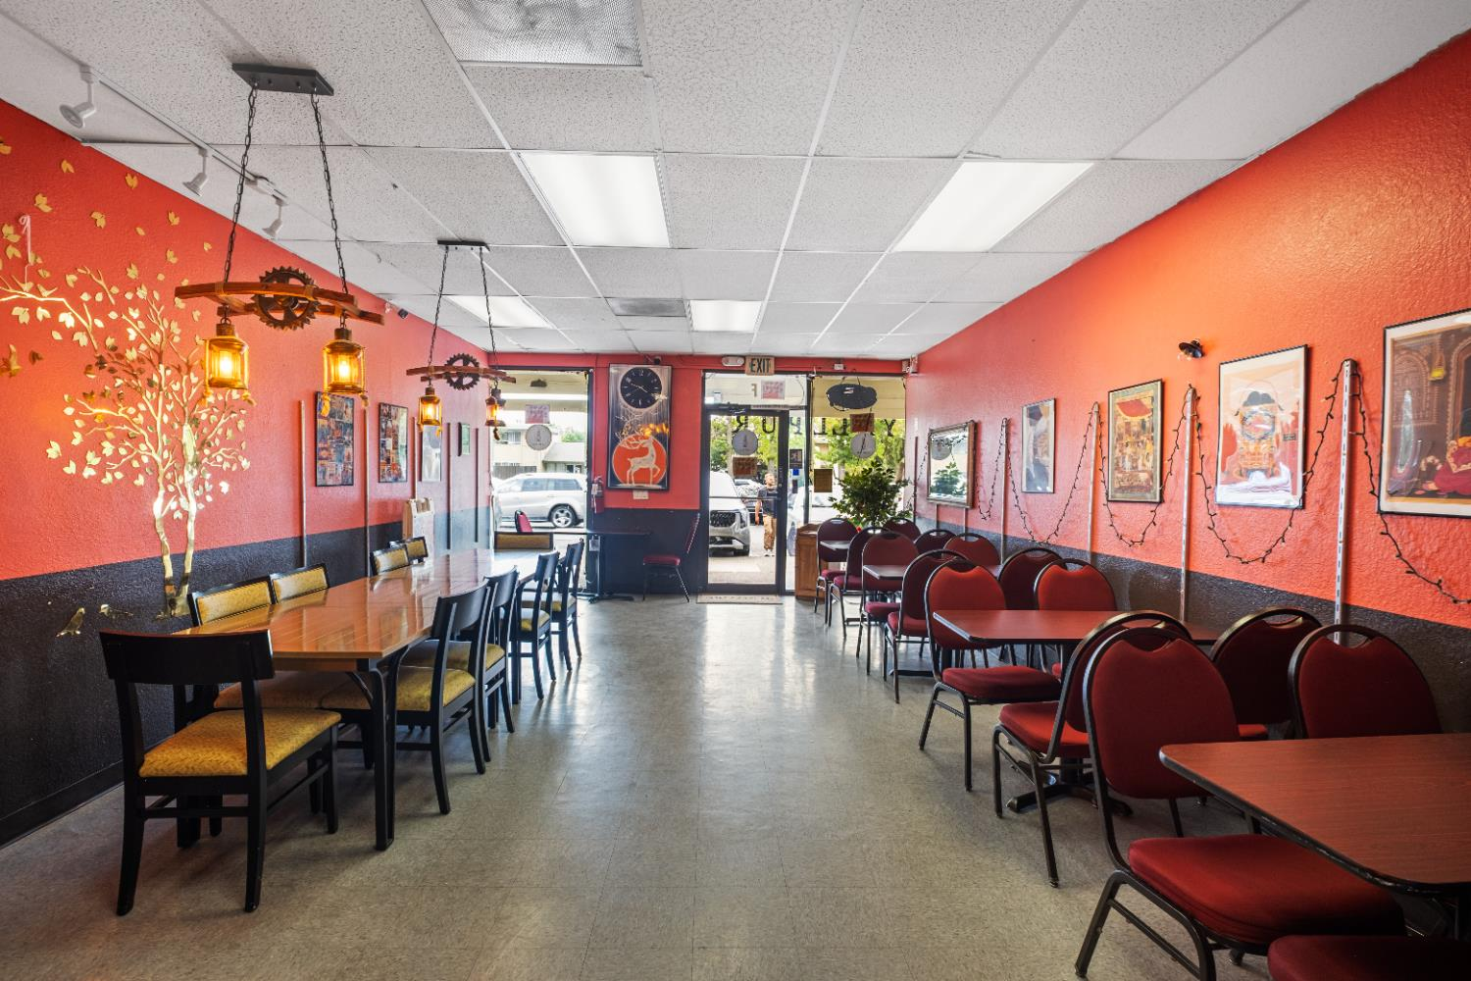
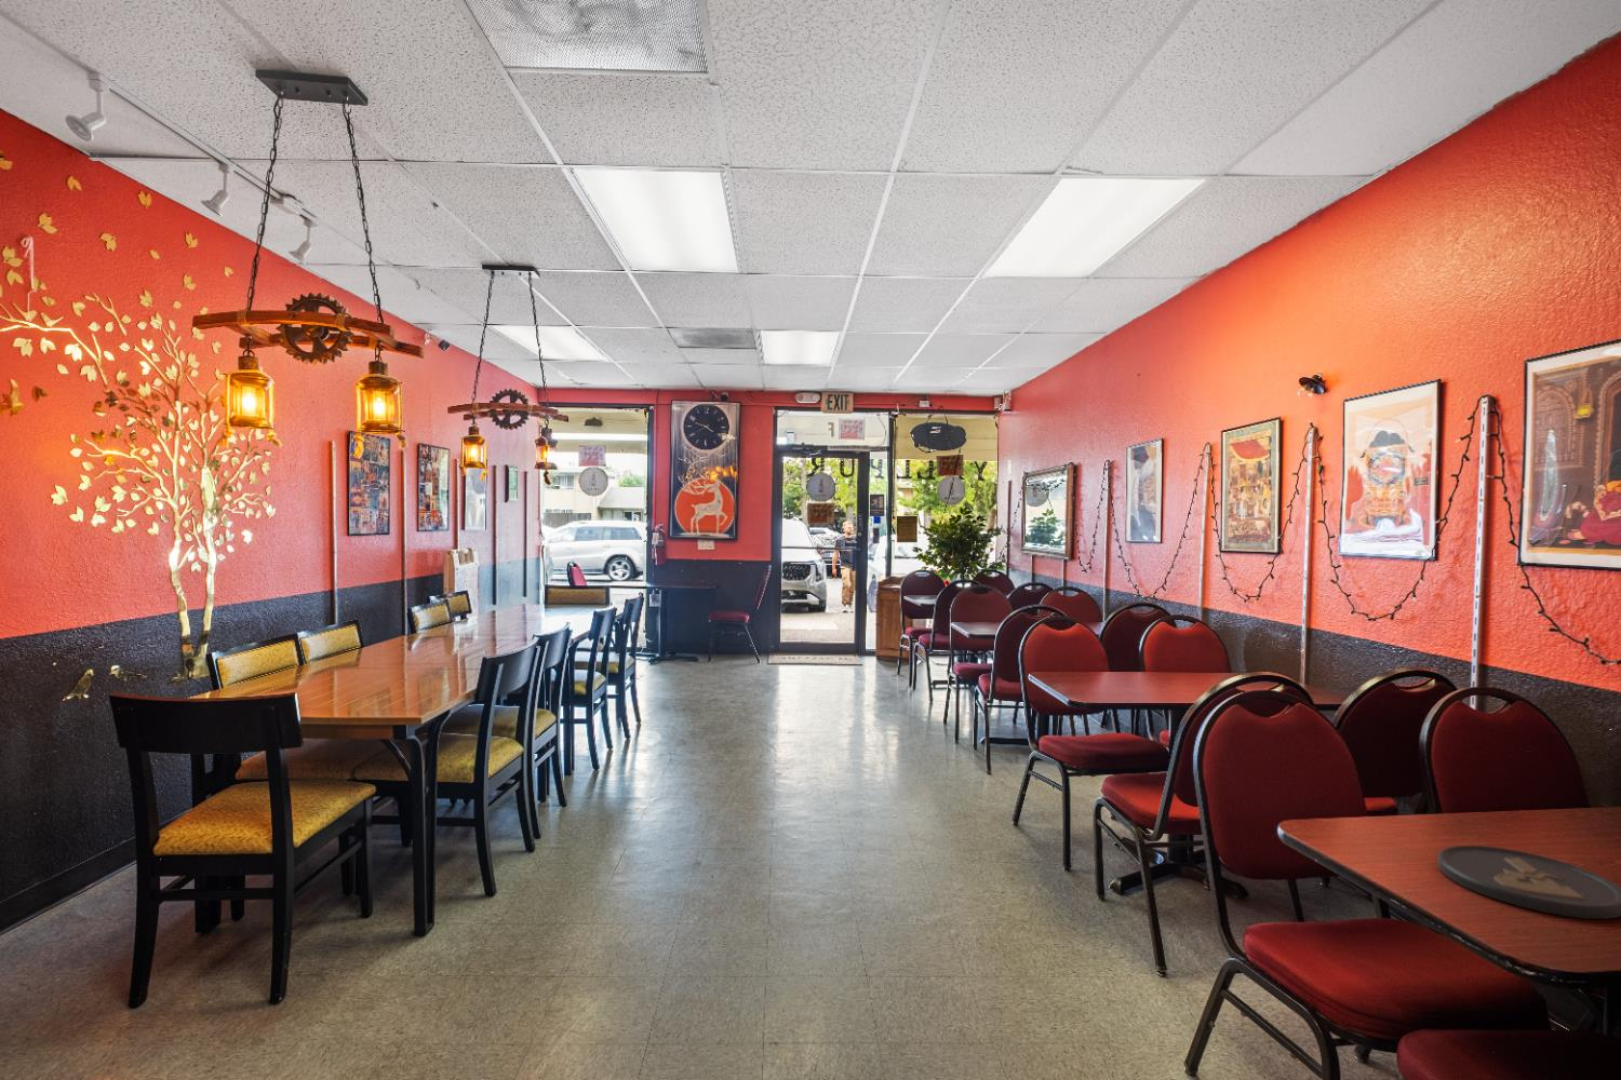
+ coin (1527, 878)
